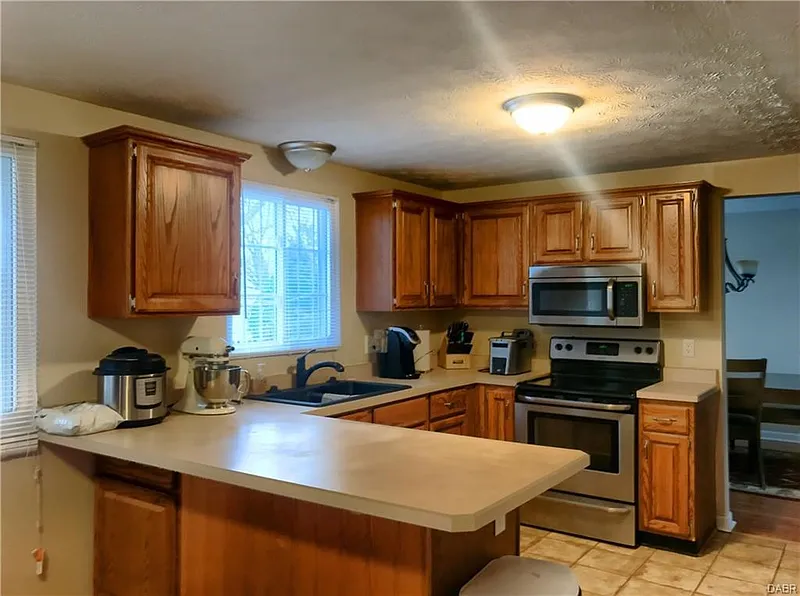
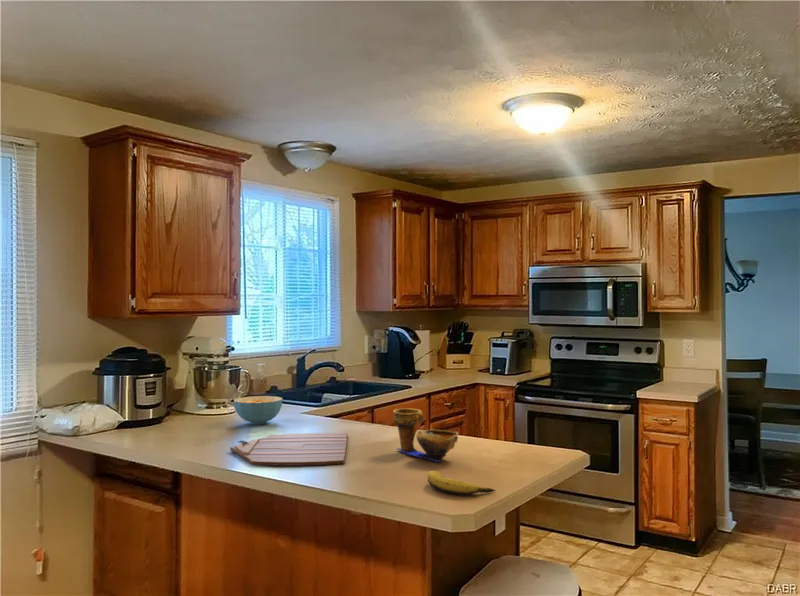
+ cereal bowl (258, 411)
+ decorative bowl (424, 434)
+ cutting board (288, 445)
+ banana (456, 482)
